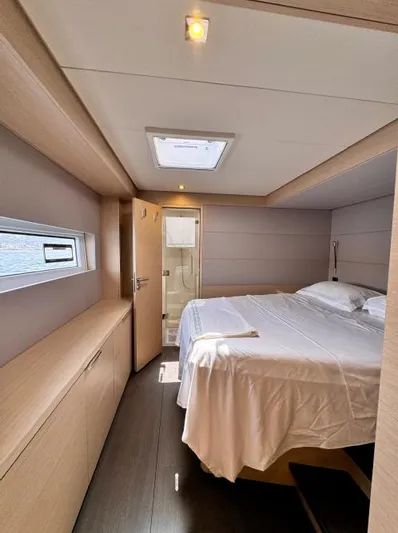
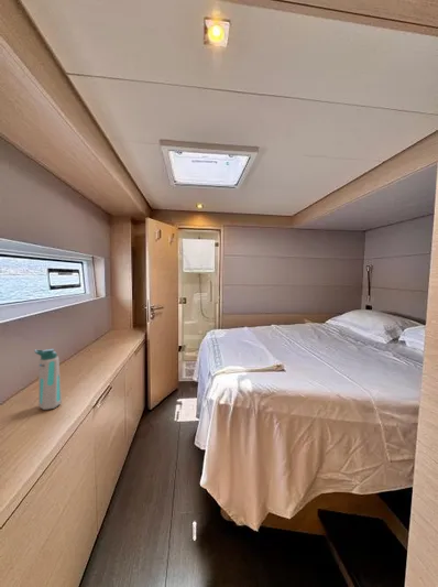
+ water bottle (47, 378)
